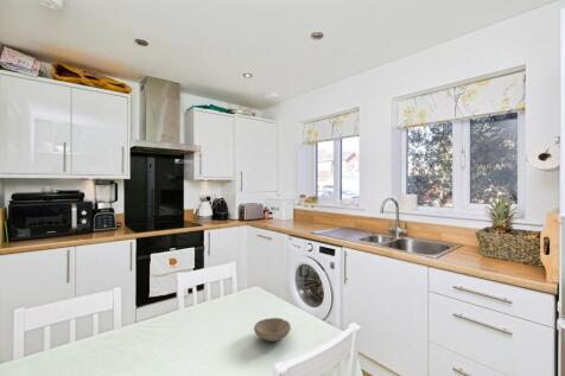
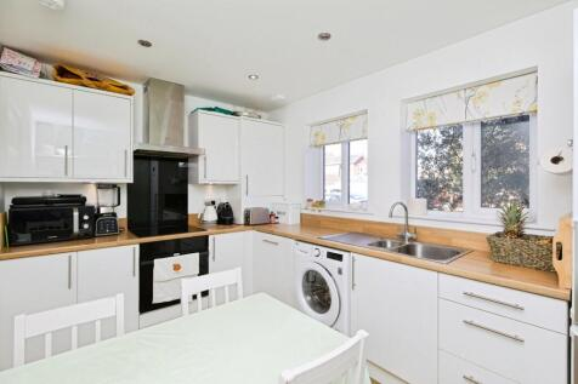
- bowl (272, 331)
